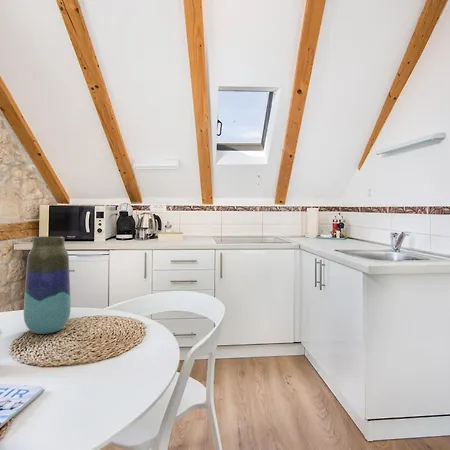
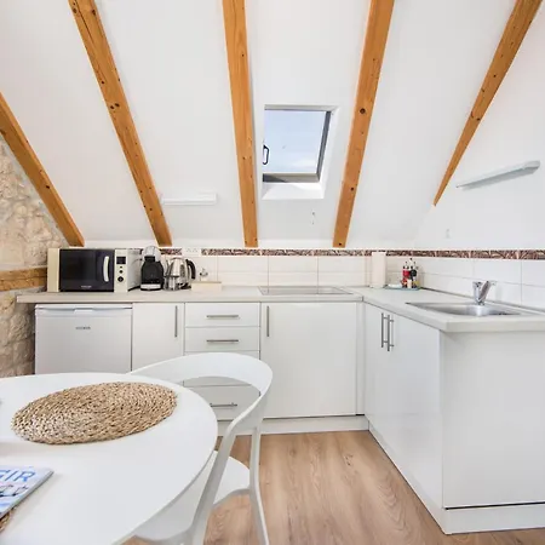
- vase (48, 283)
